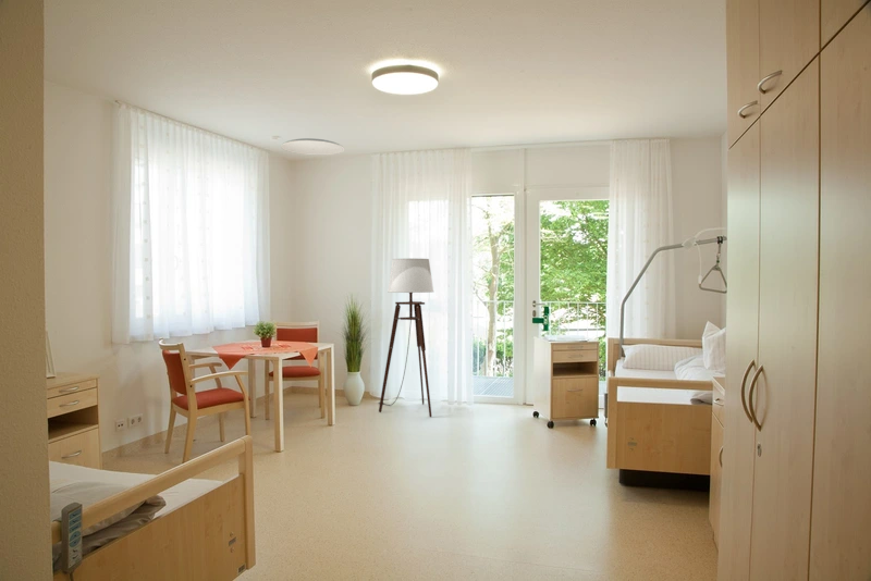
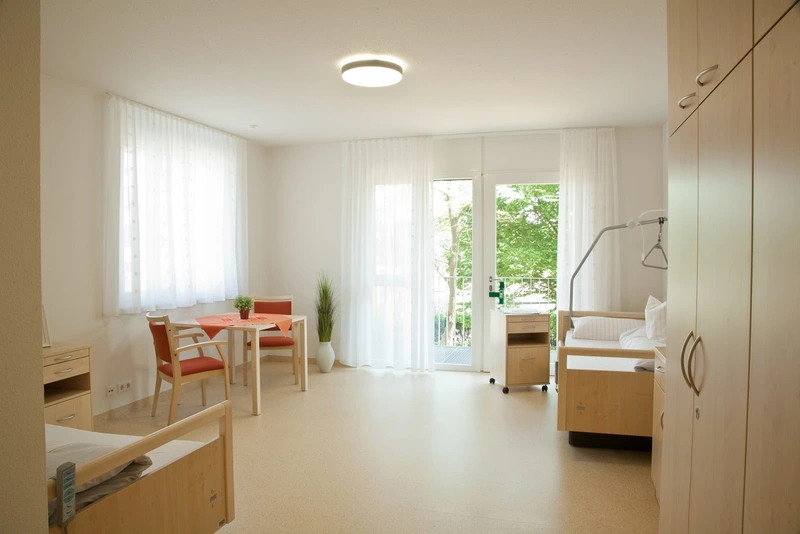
- floor lamp (408, 337)
- ceiling lamp (312, 146)
